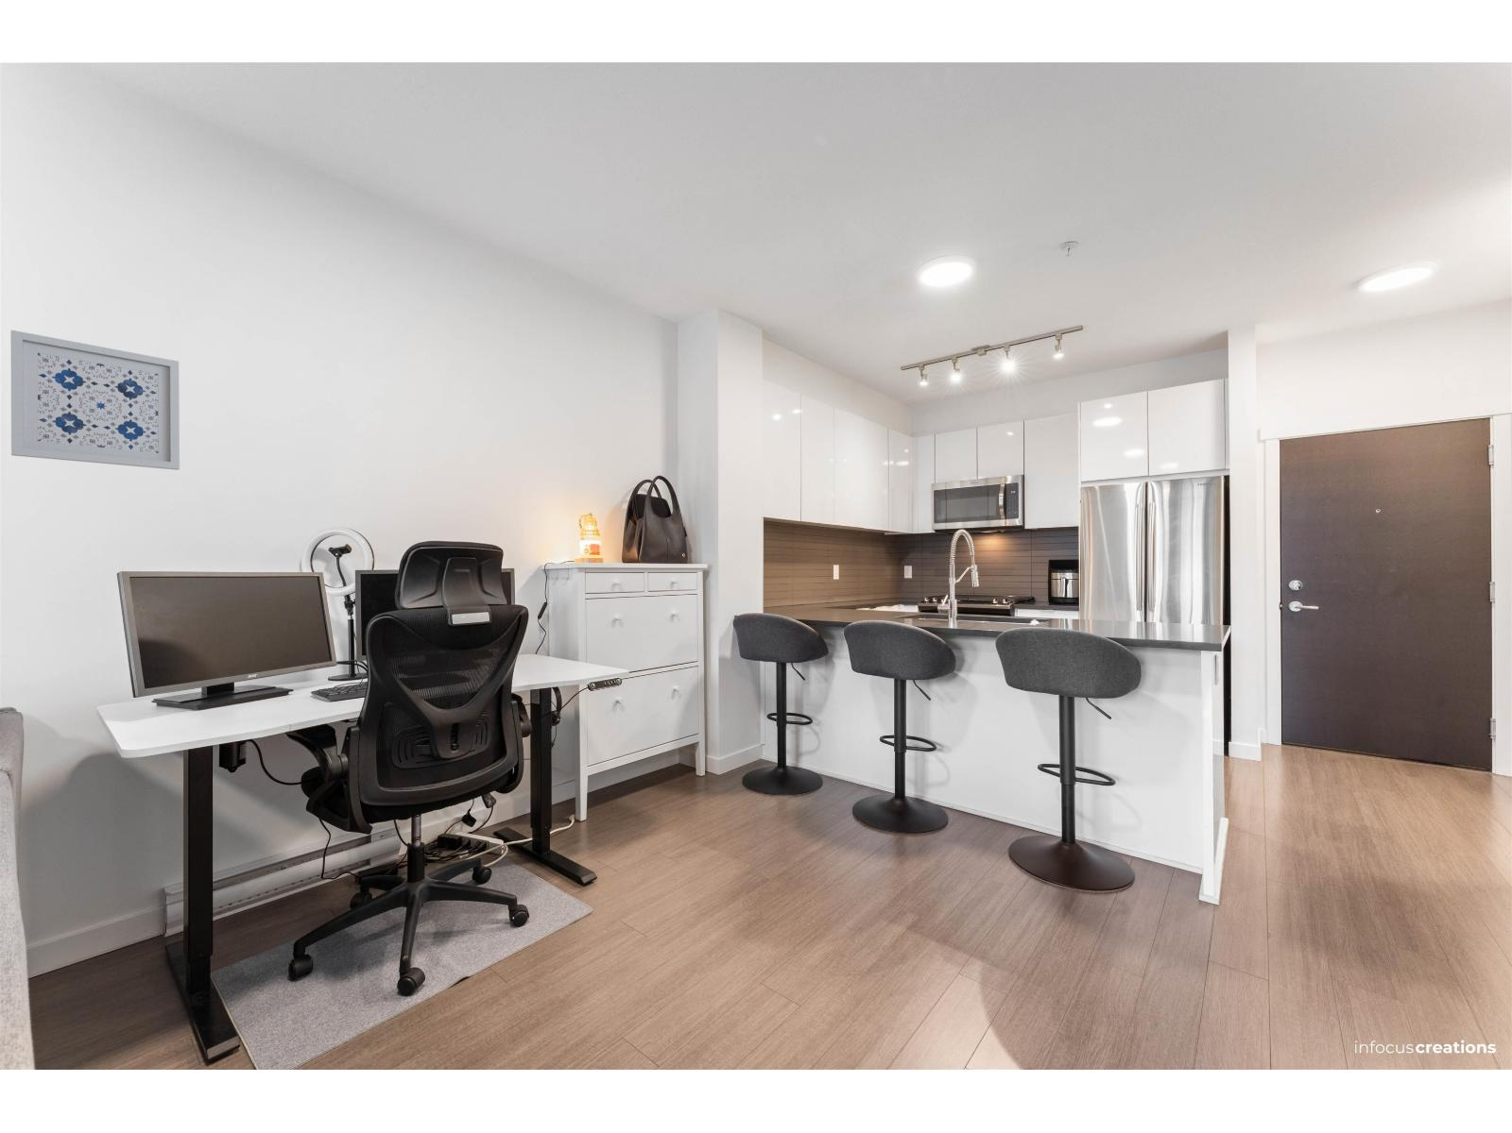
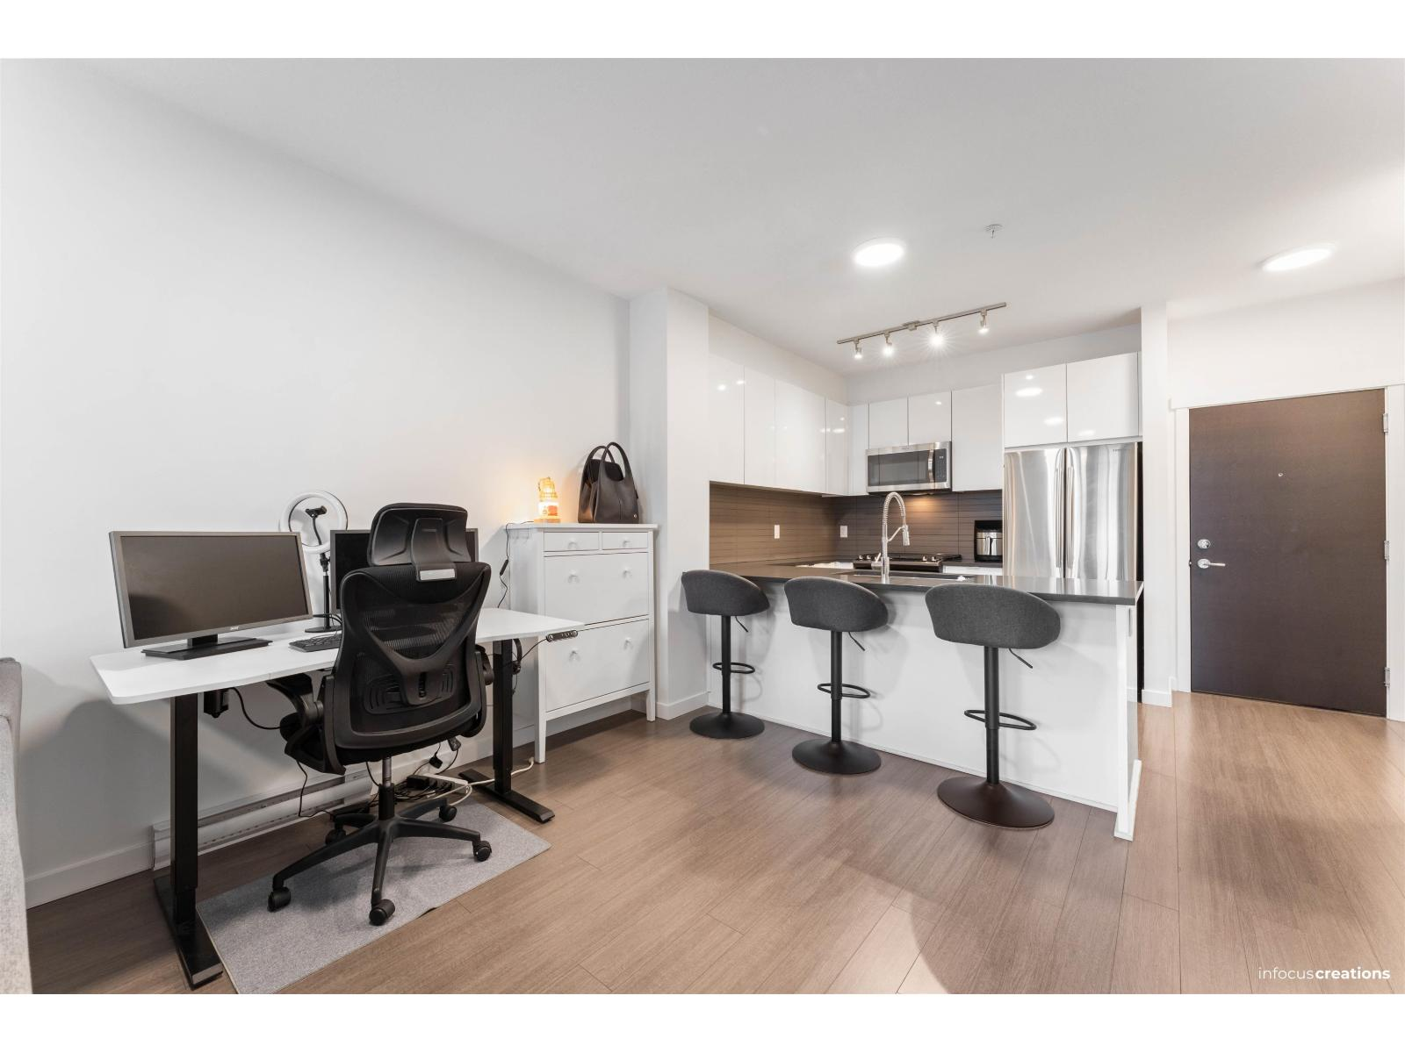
- wall art (100, 405)
